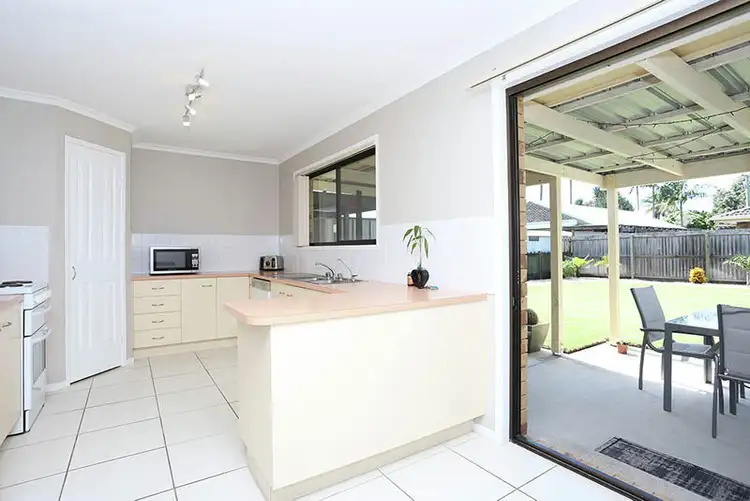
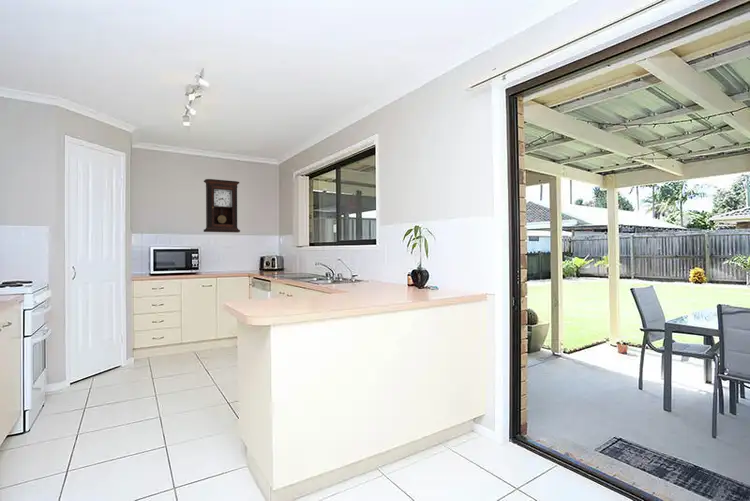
+ pendulum clock (222, 206)
